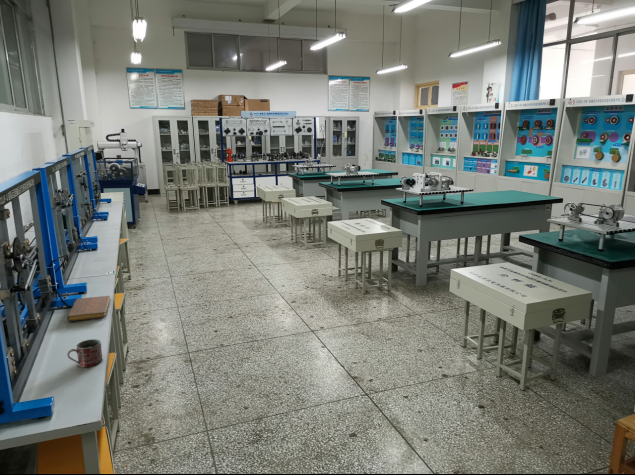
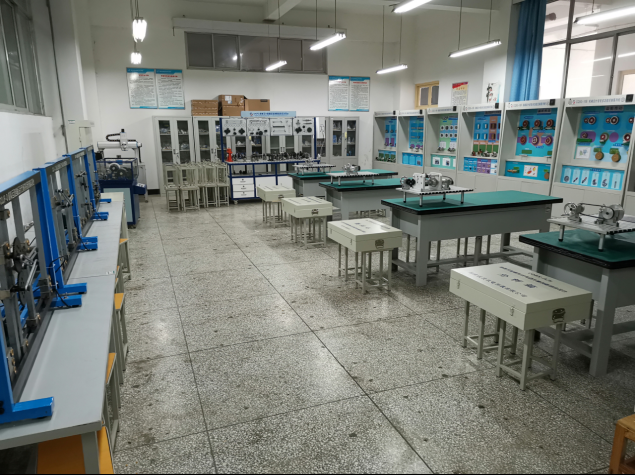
- notebook (90, 307)
- mug (85, 353)
